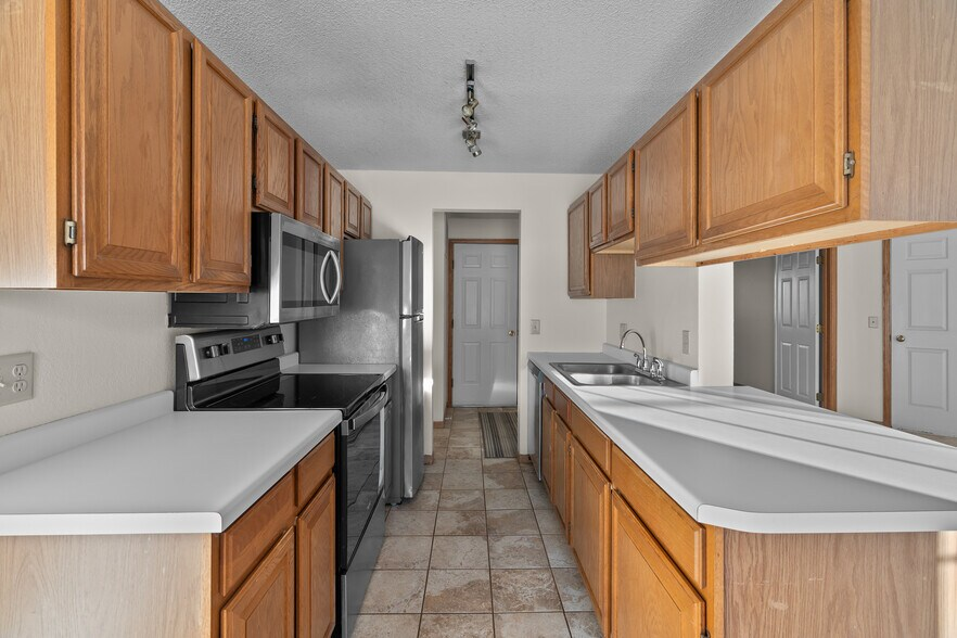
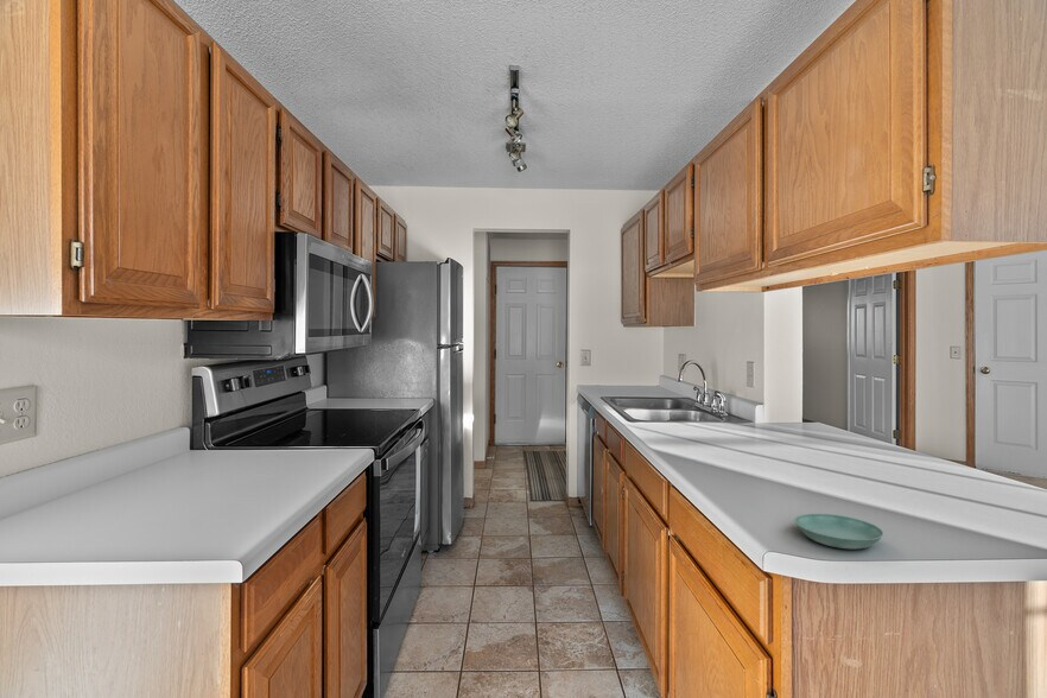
+ saucer (837, 532)
